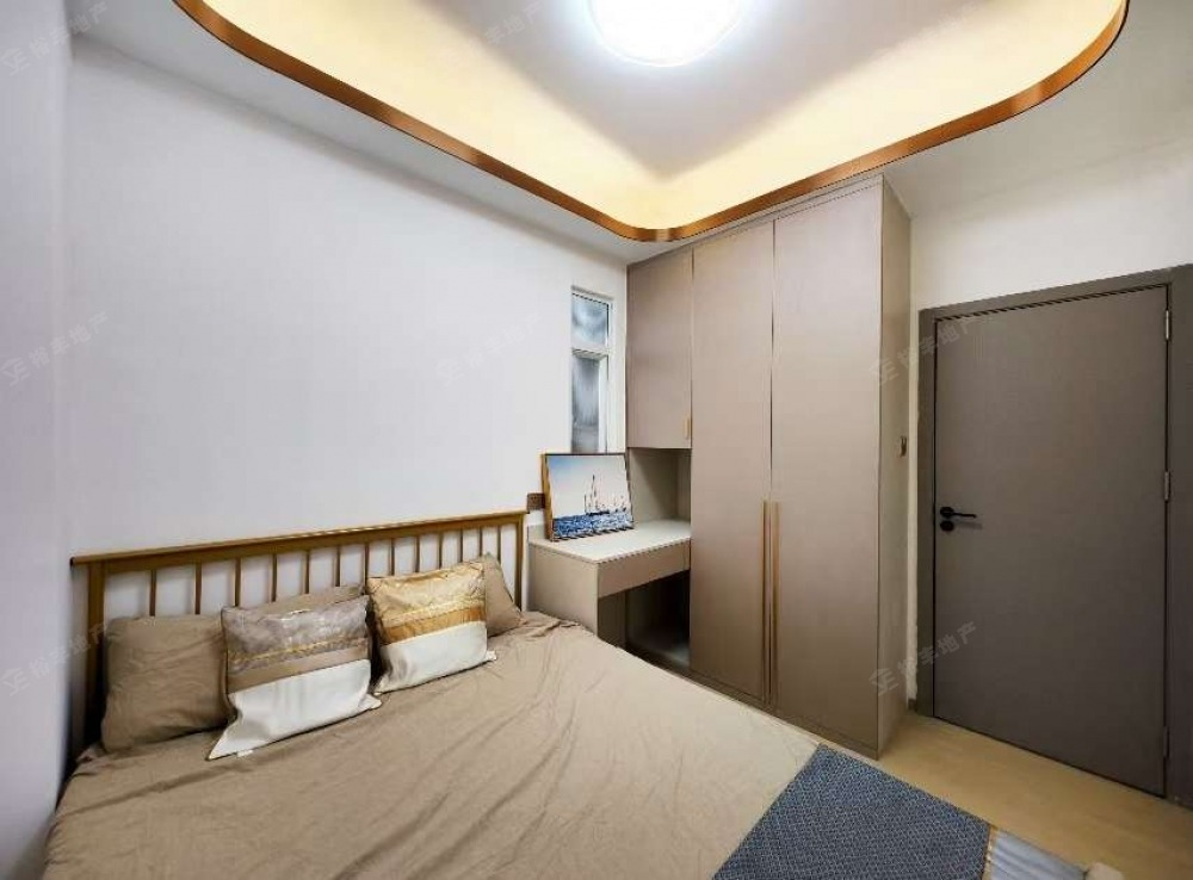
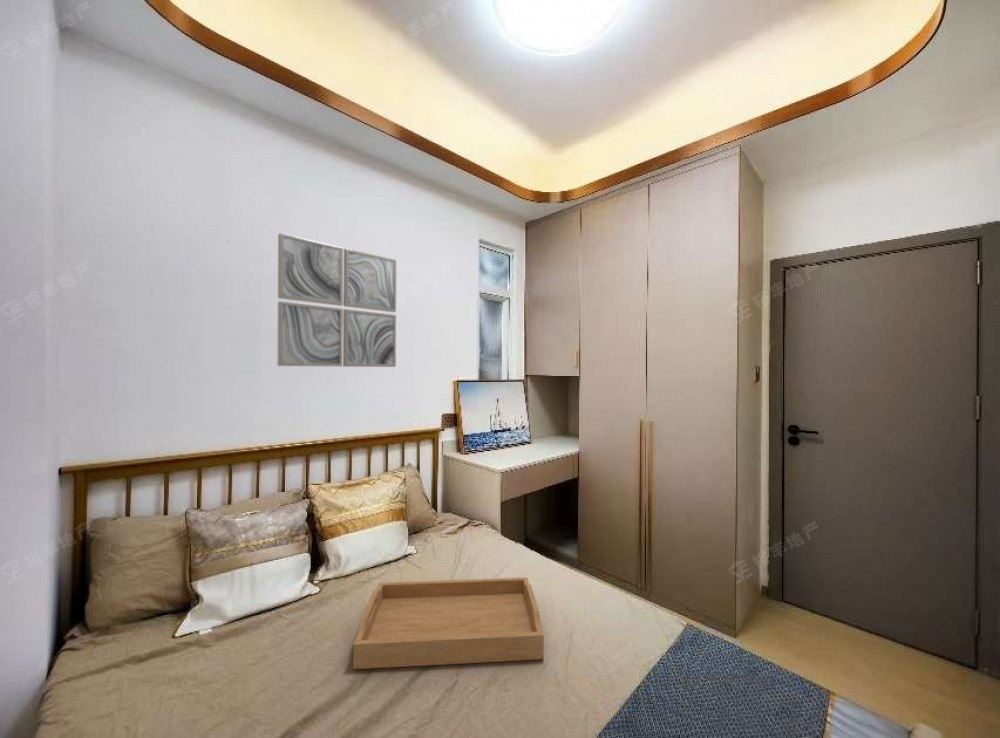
+ wall art (342, 309)
+ serving tray (452, 613)
